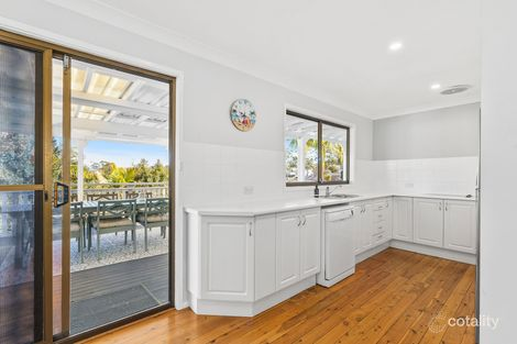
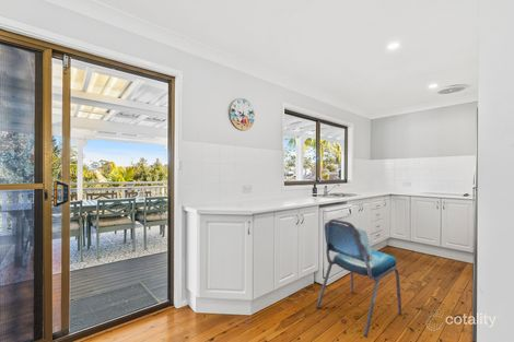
+ dining chair (358, 263)
